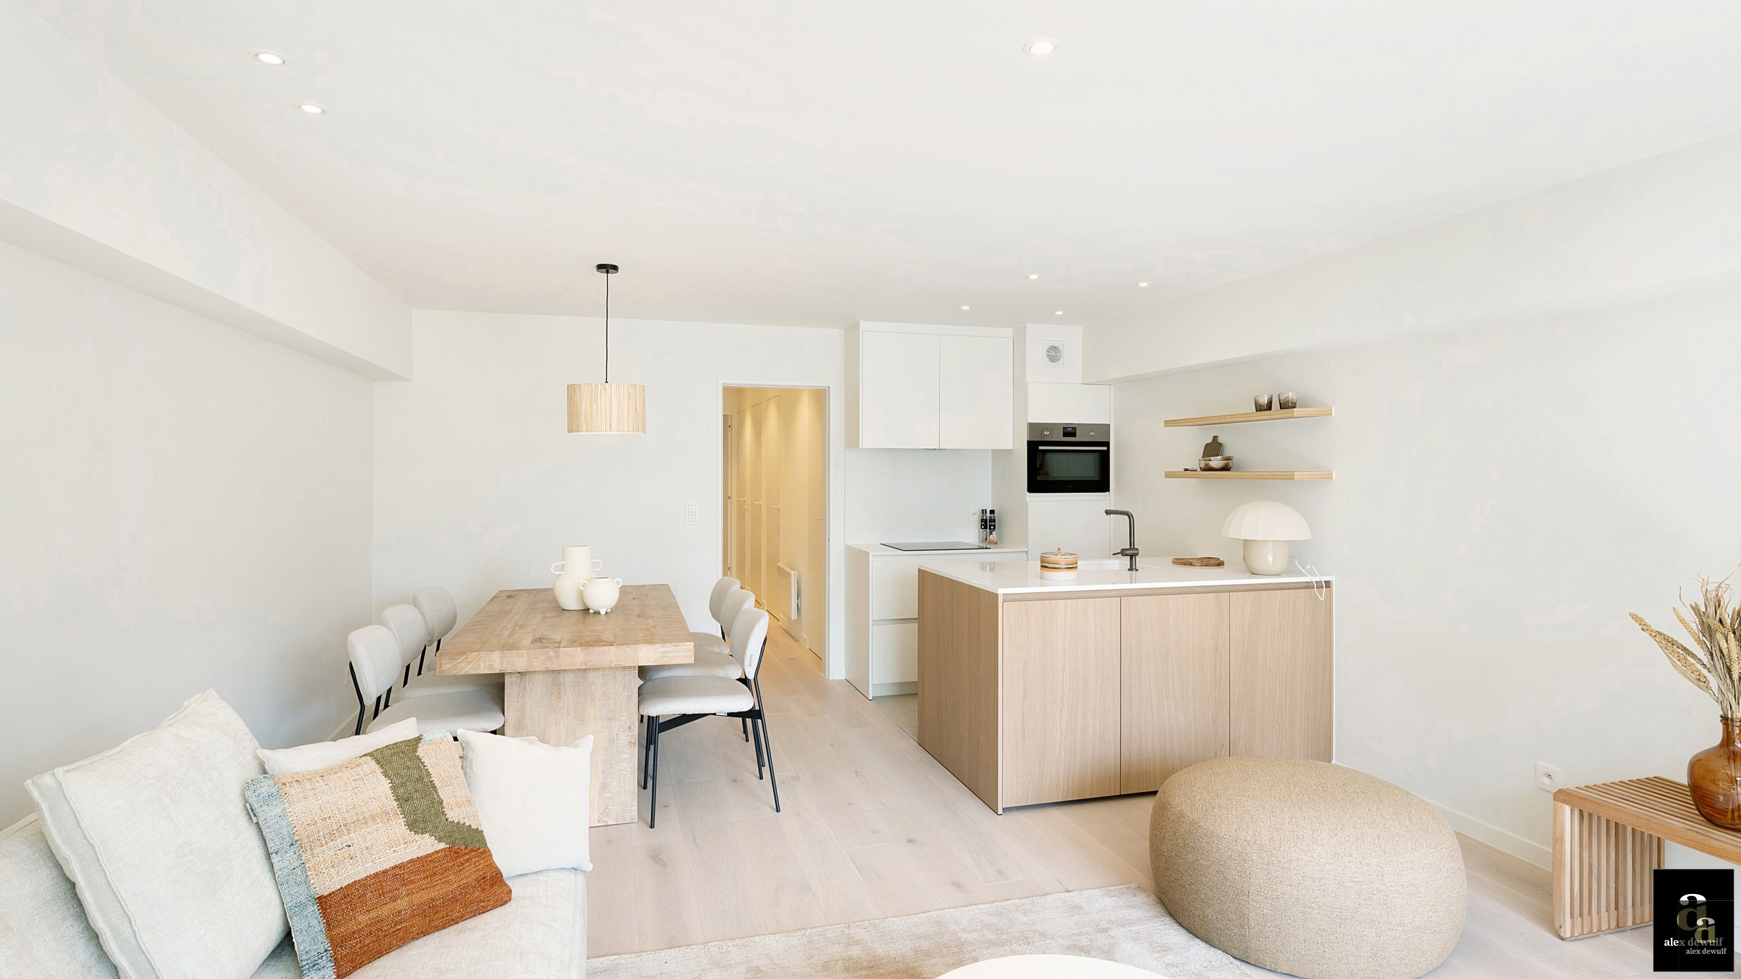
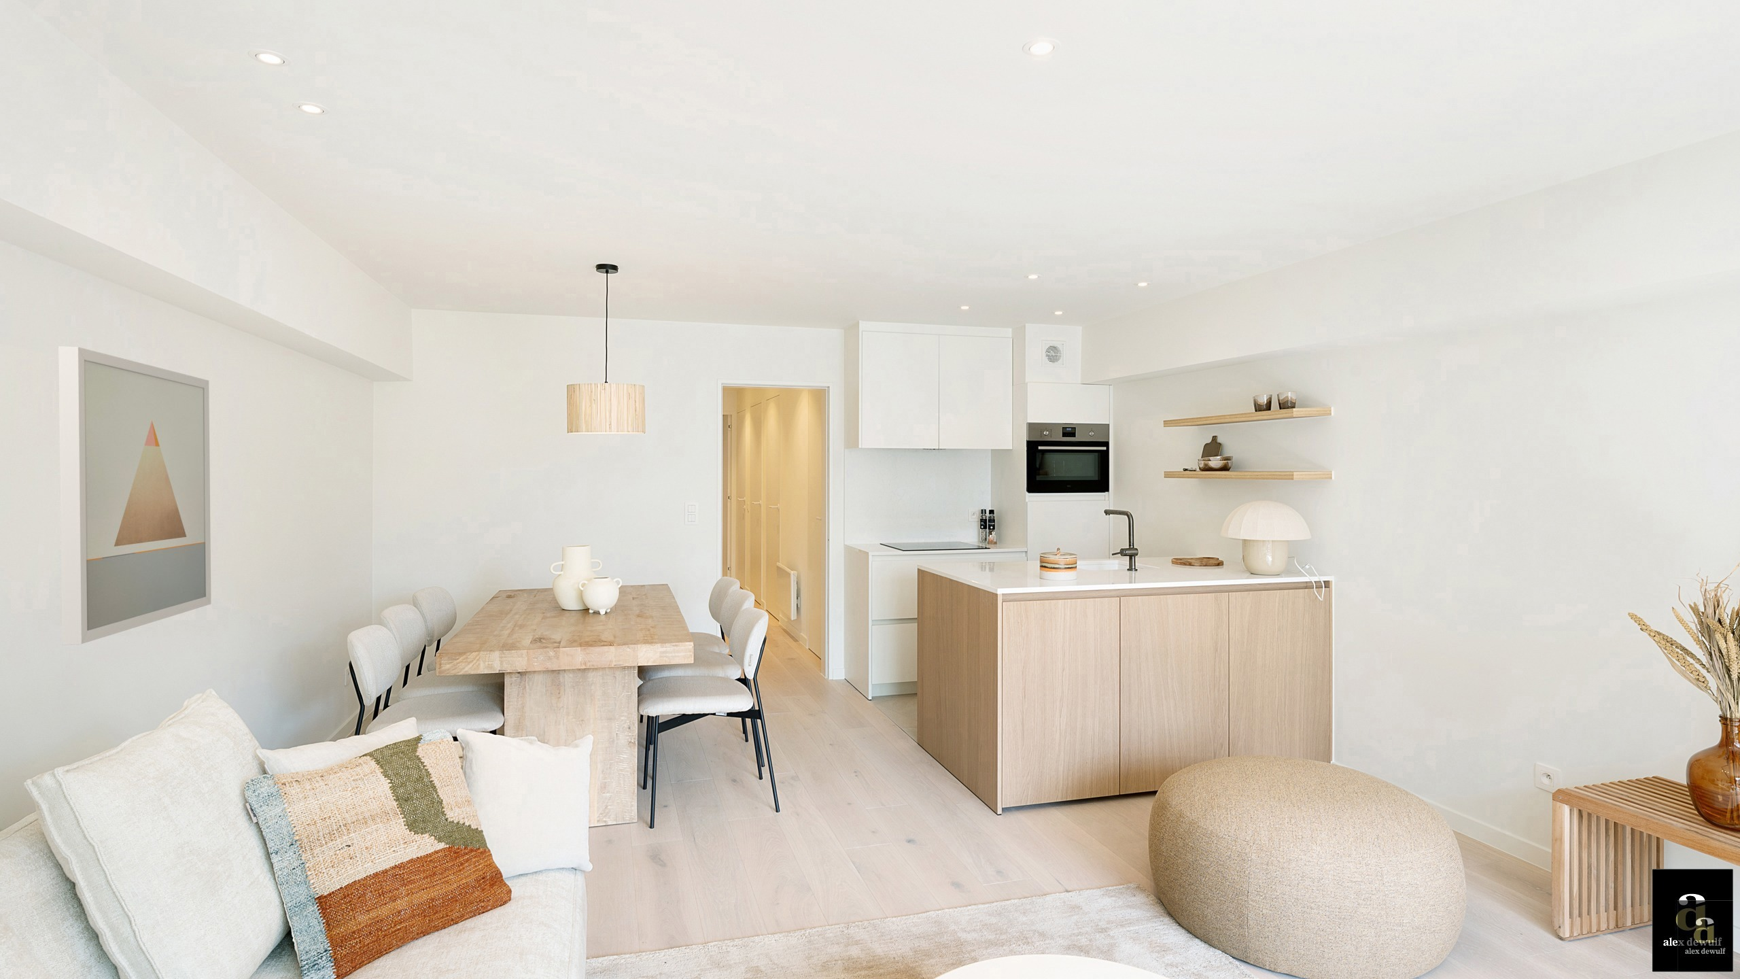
+ wall art (146, 494)
